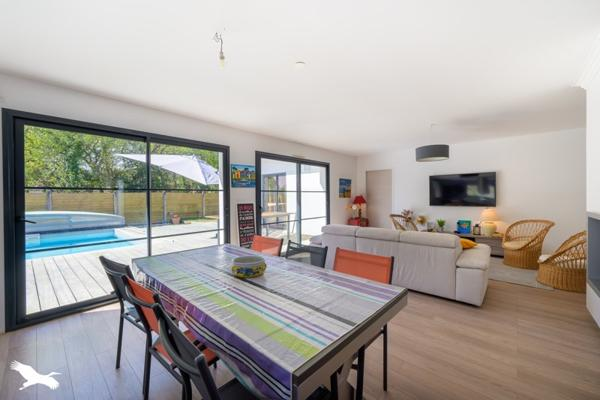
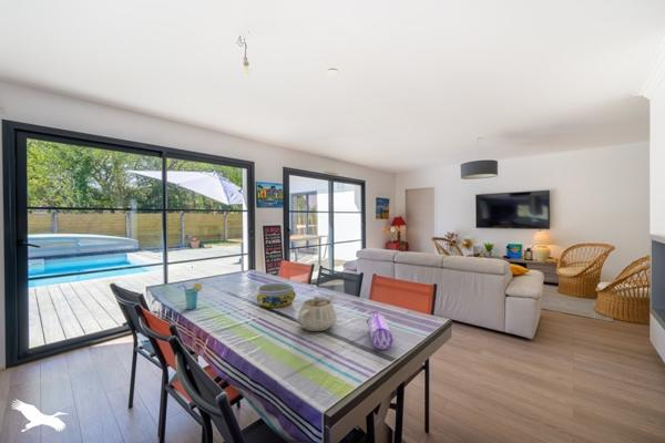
+ teapot (318, 310)
+ pencil case (379, 328)
+ cup (190, 295)
